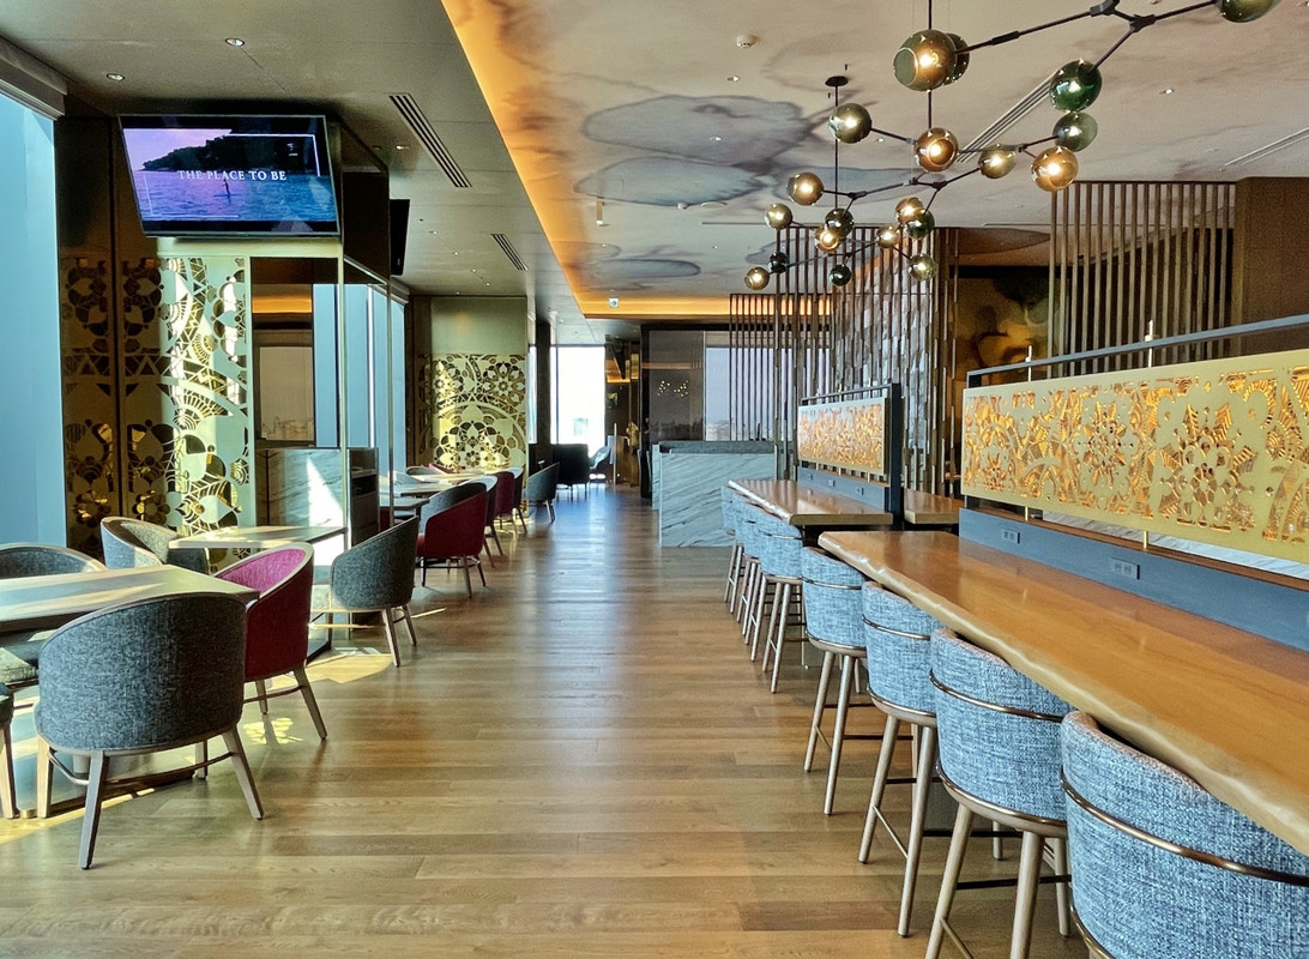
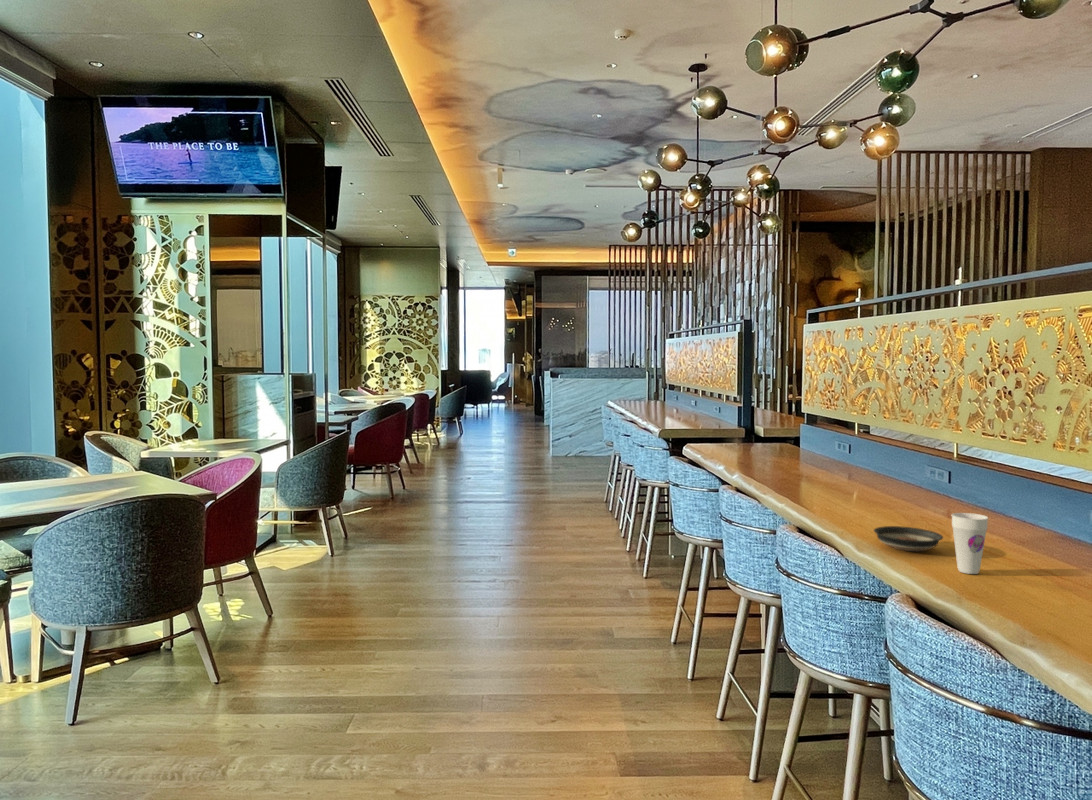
+ cup (969, 543)
+ saucer (907, 540)
